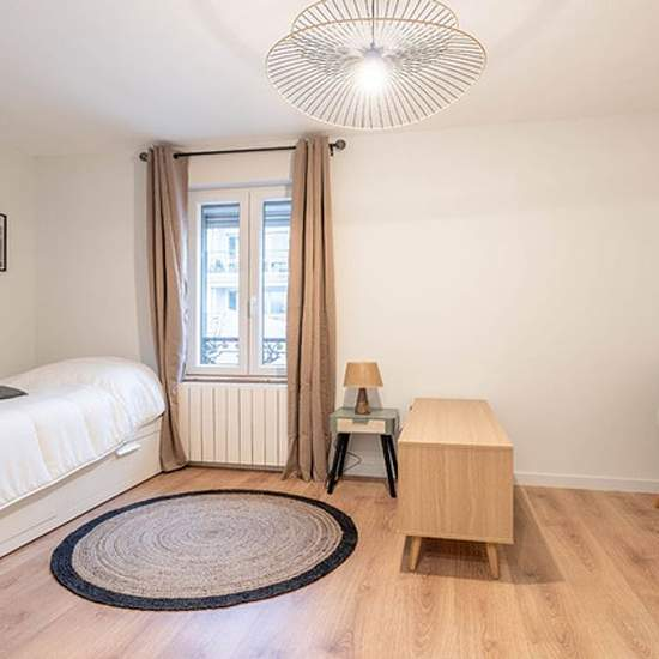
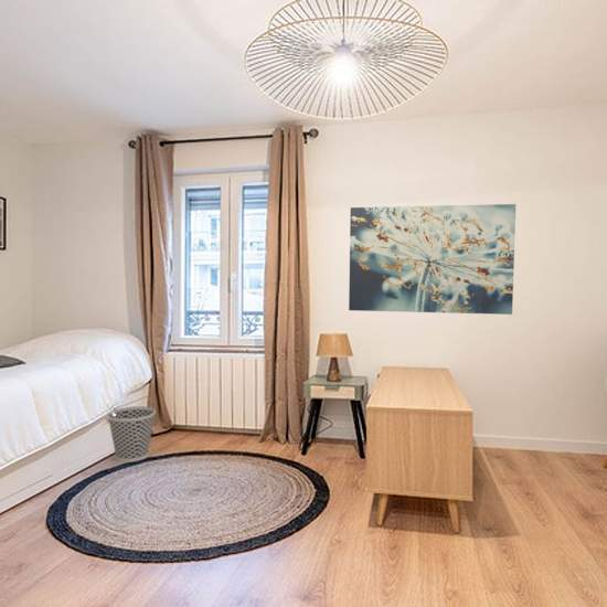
+ wastebasket (131, 434)
+ wall art (428, 259)
